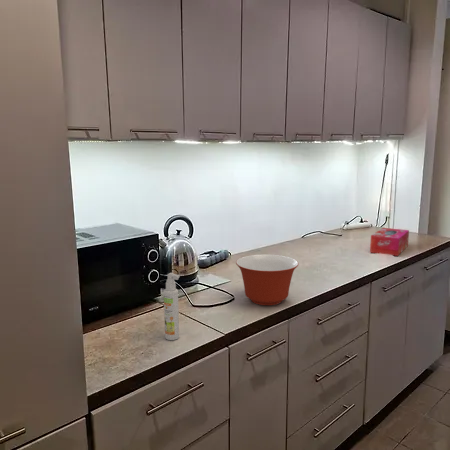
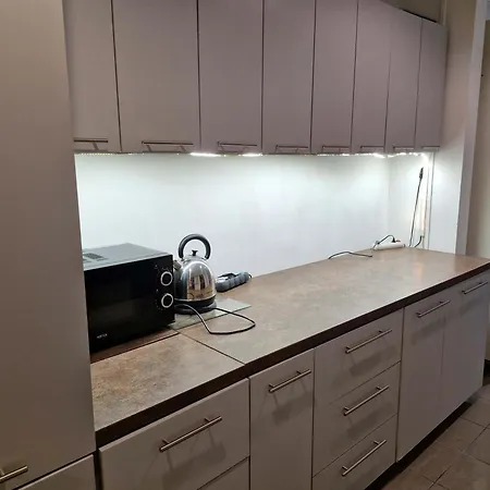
- spray bottle (172, 306)
- mixing bowl (266, 281)
- tissue box (390, 240)
